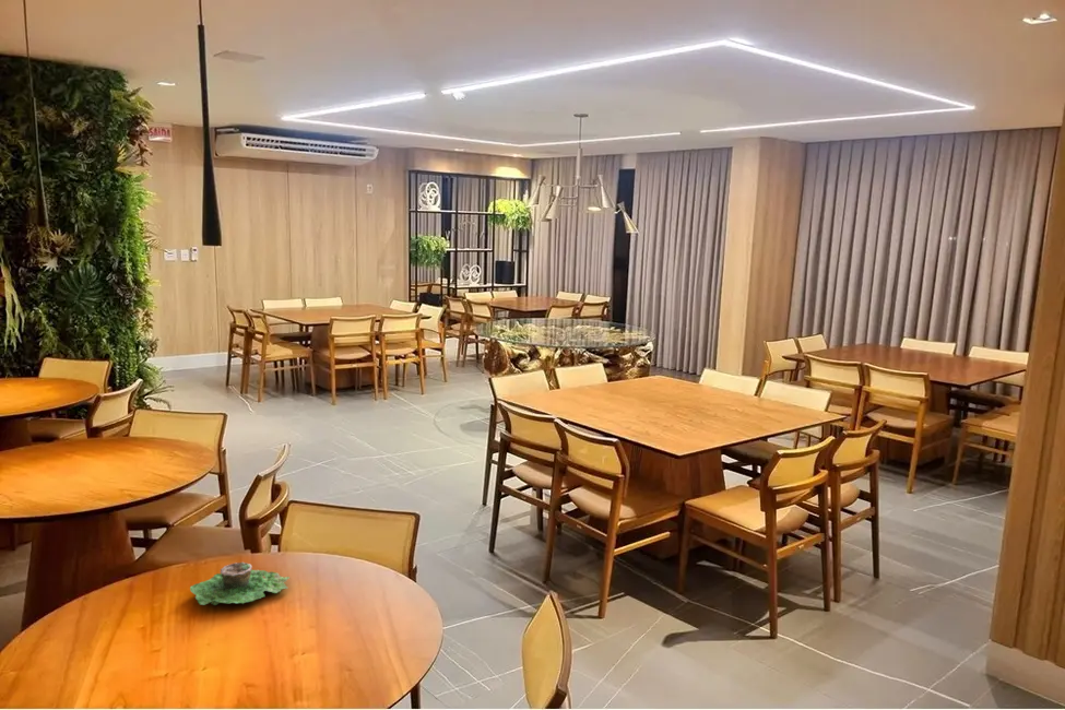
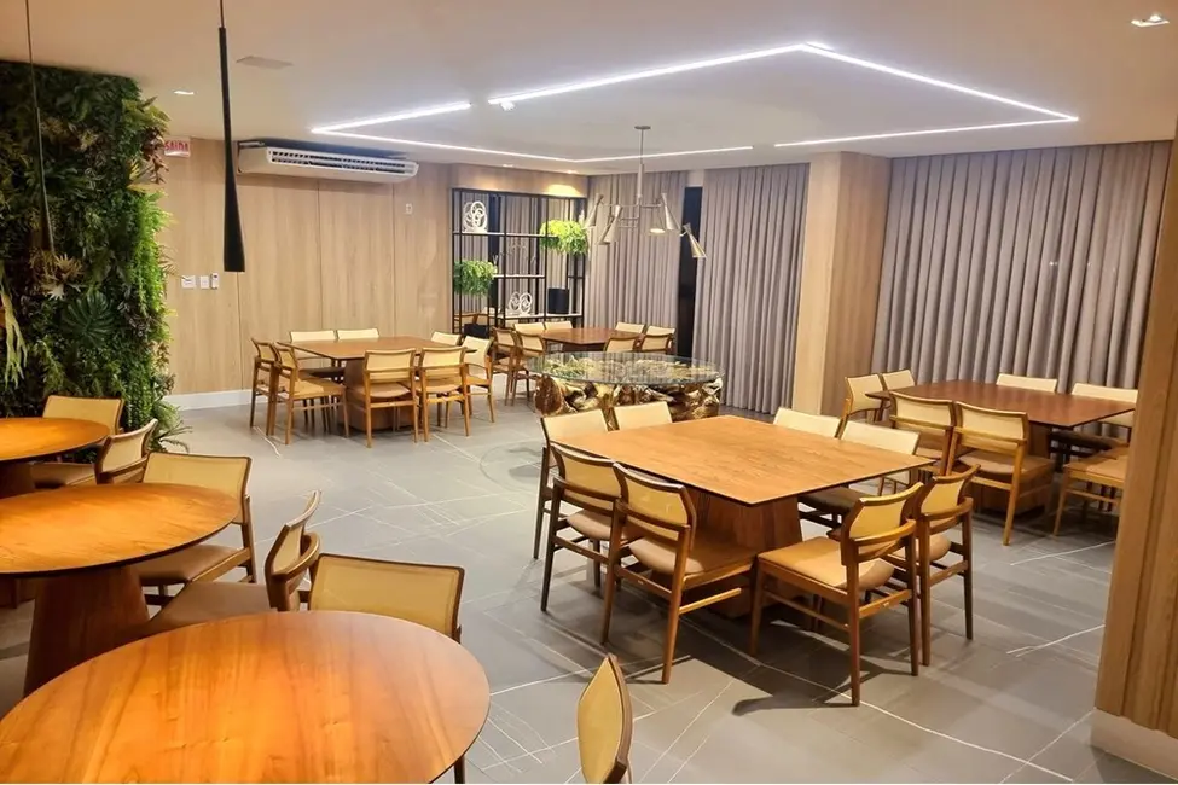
- succulent planter (240, 578)
